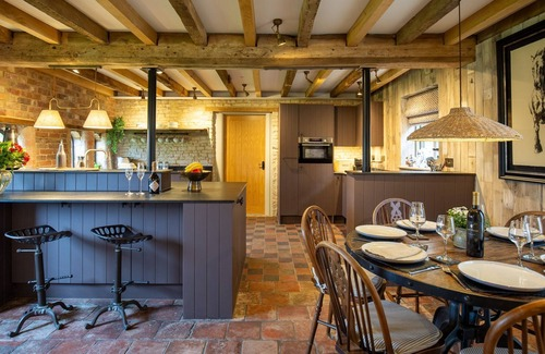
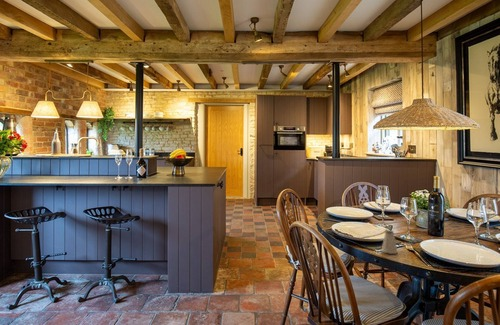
+ saltshaker (389, 241)
